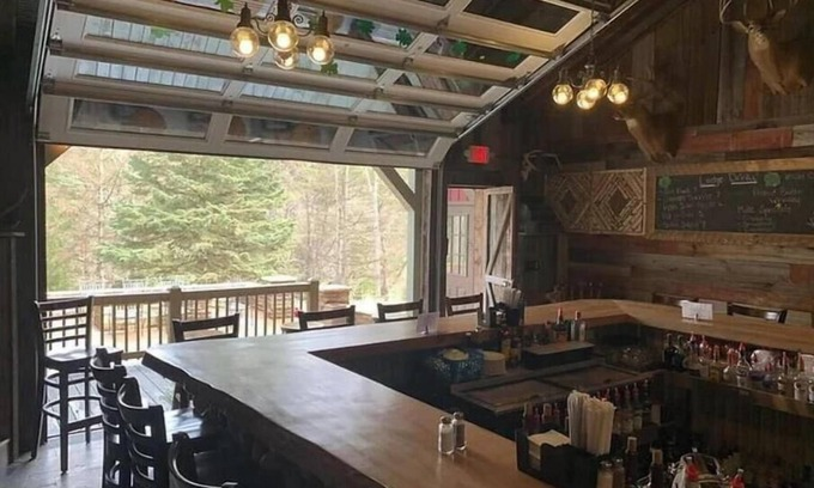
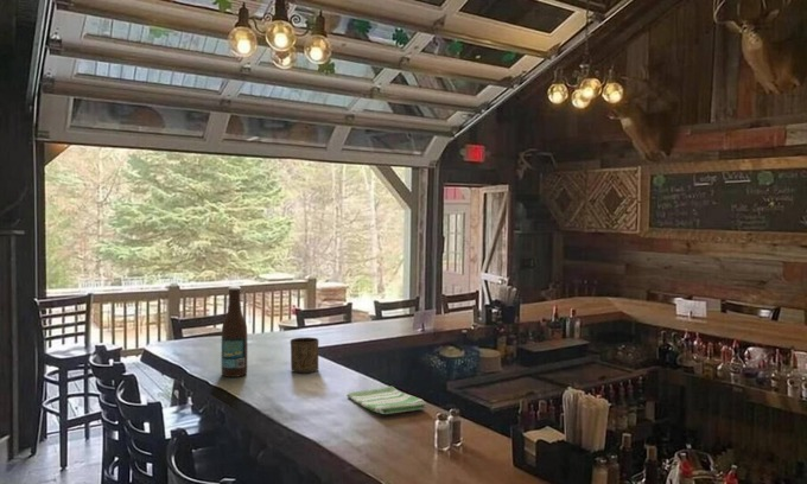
+ cup (304, 355)
+ dish towel (386, 399)
+ beer bottle (234, 330)
